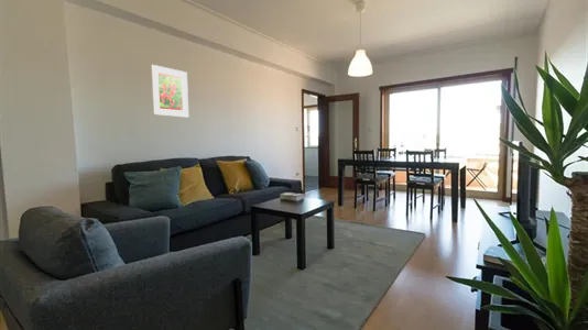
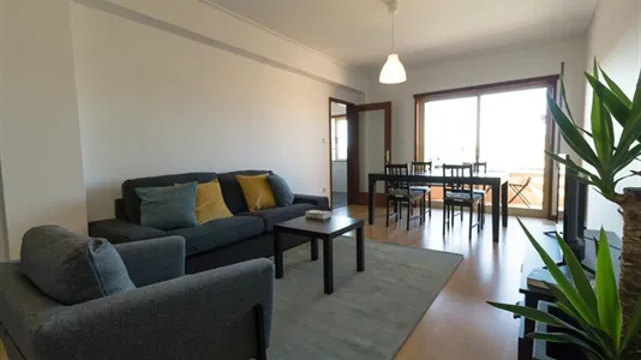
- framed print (171, 92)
